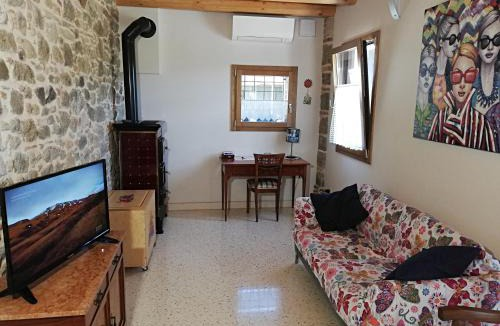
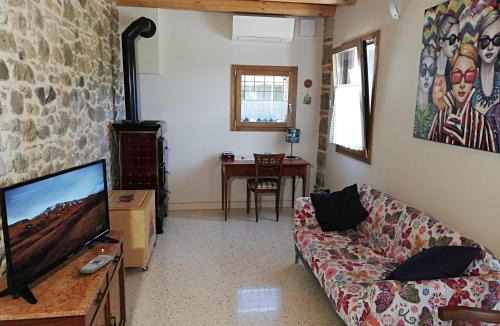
+ remote control (96, 264)
